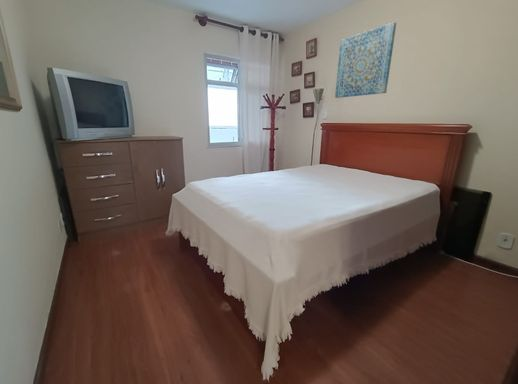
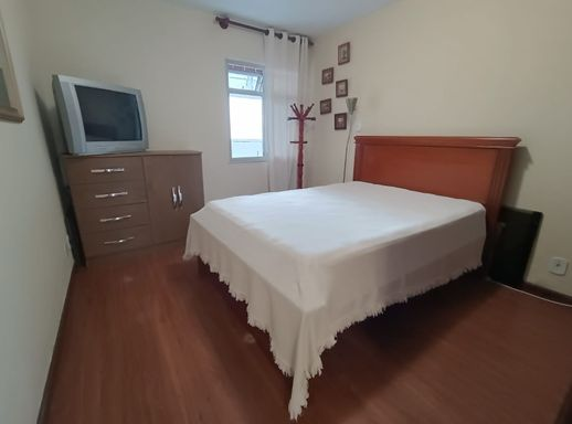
- wall art (361, 64)
